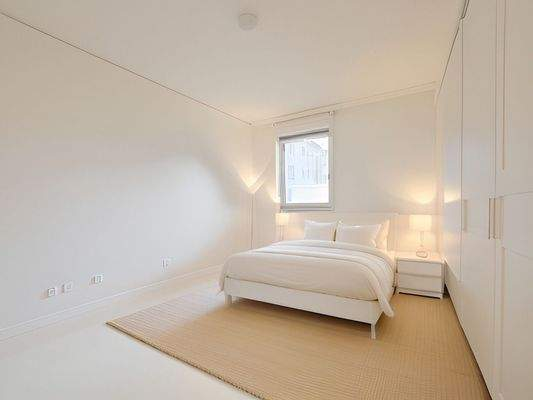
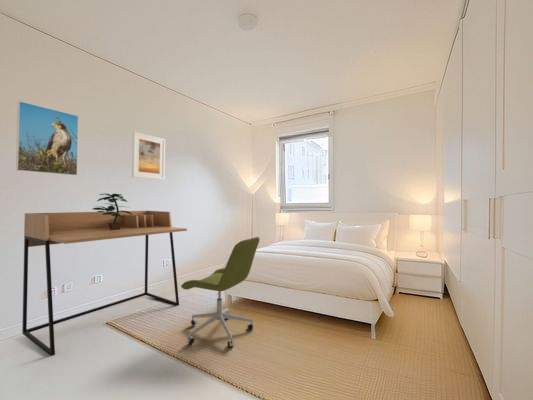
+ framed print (149, 157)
+ potted plant (112, 210)
+ desk (113, 238)
+ office chair (220, 283)
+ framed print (49, 141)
